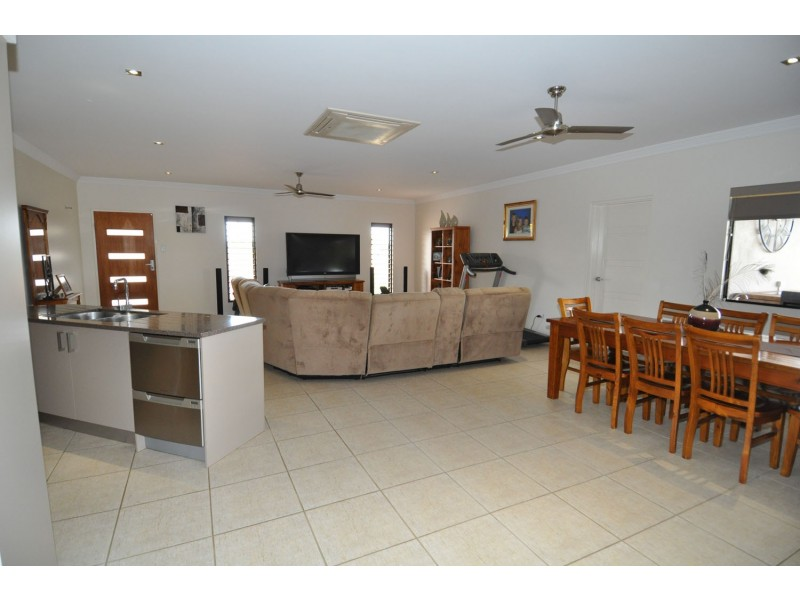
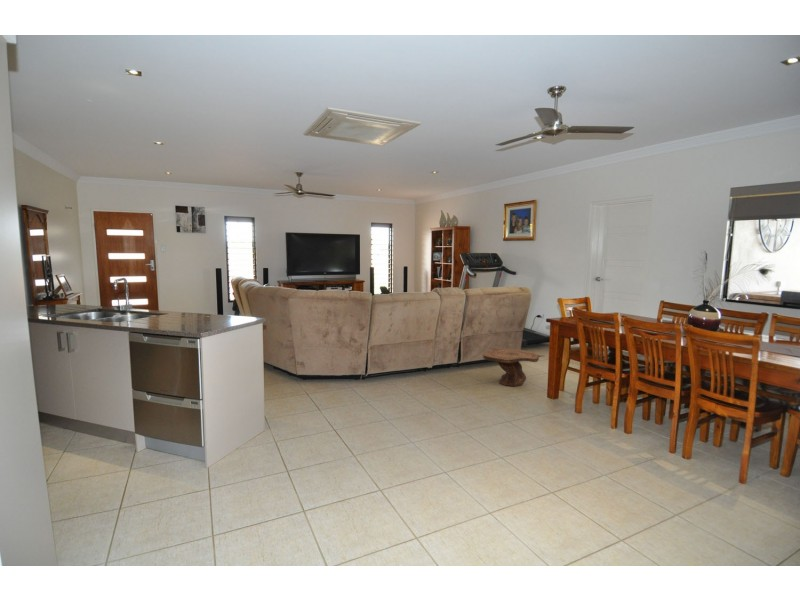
+ side table (514, 367)
